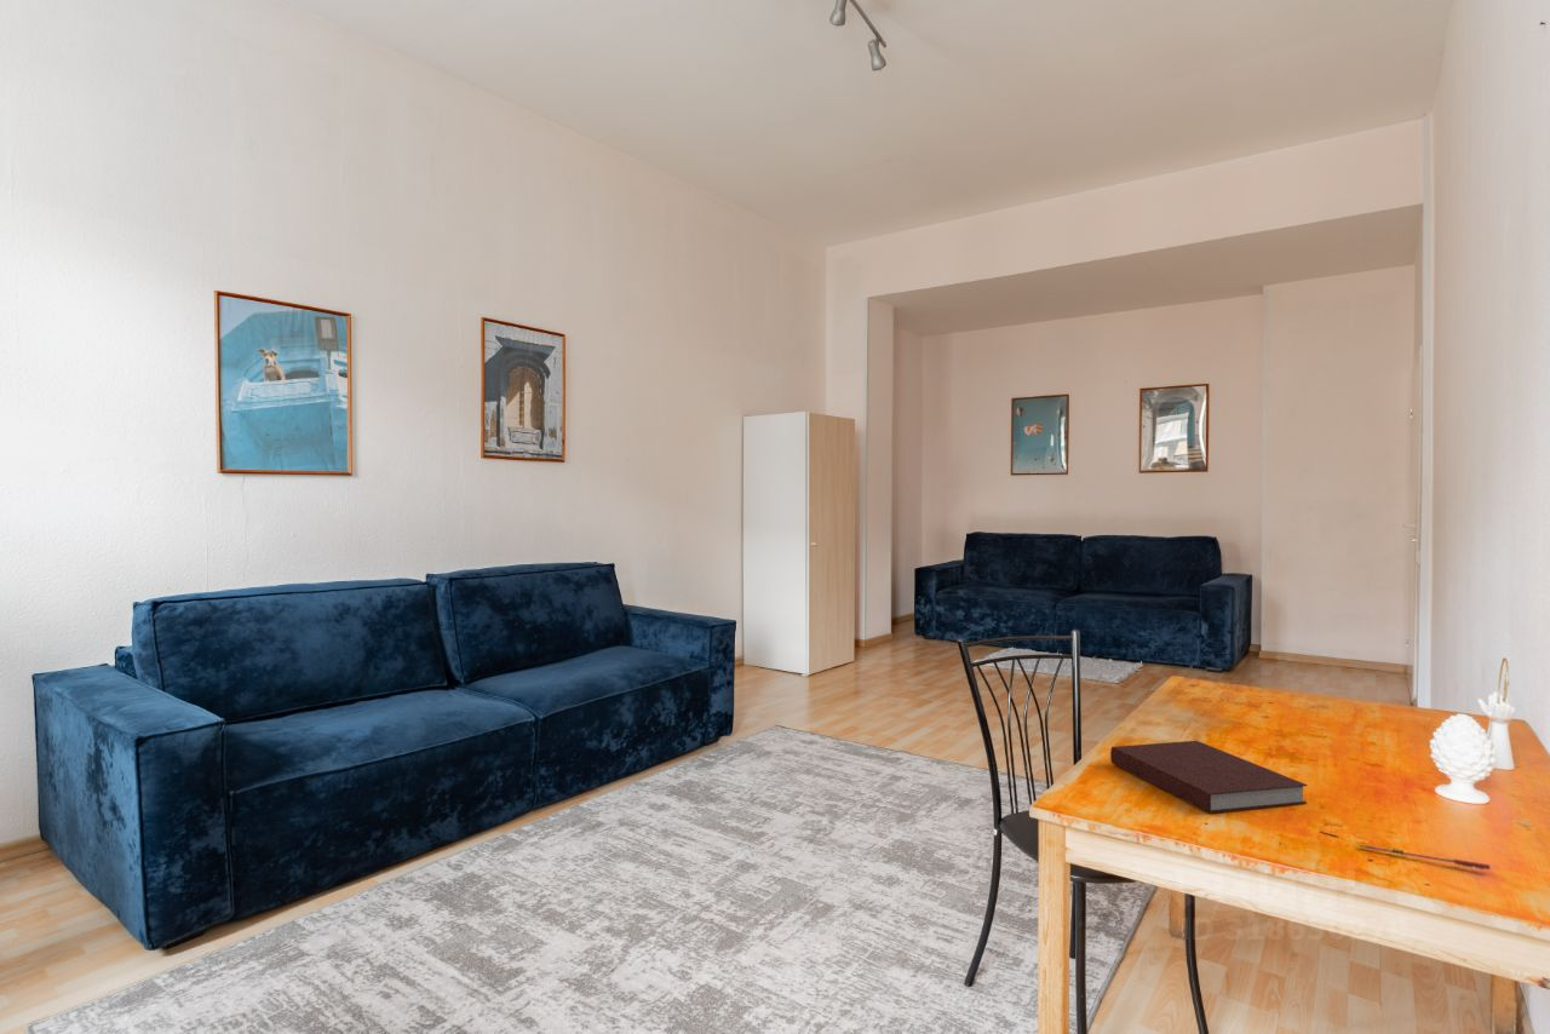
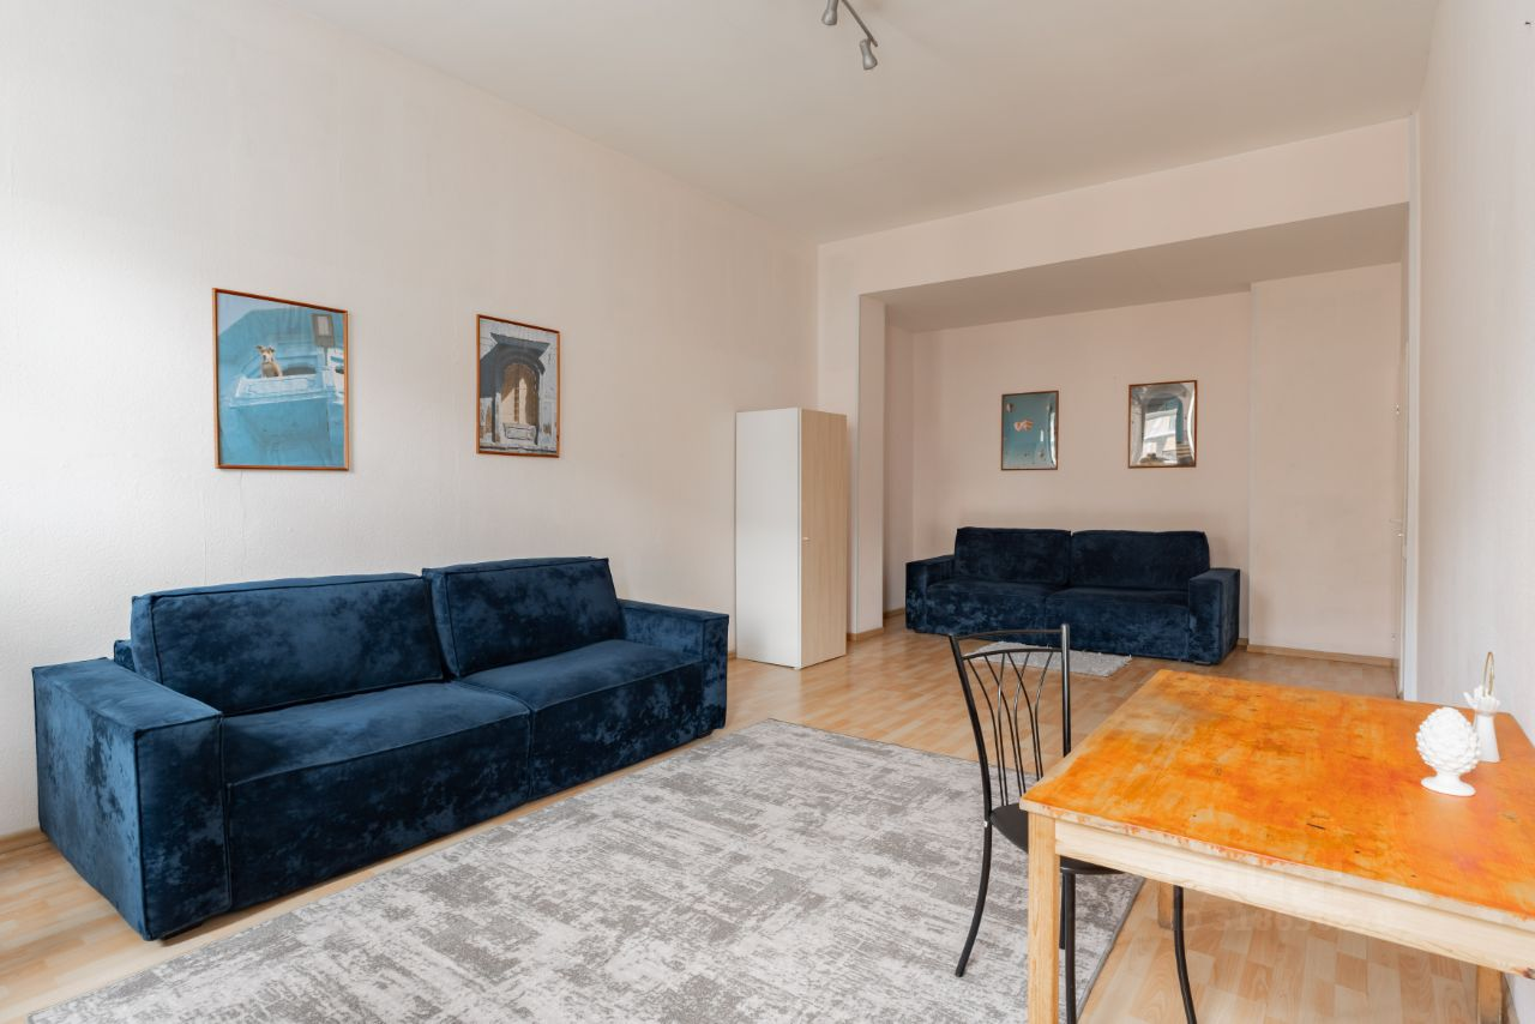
- pen (1422, 855)
- notebook (1201, 772)
